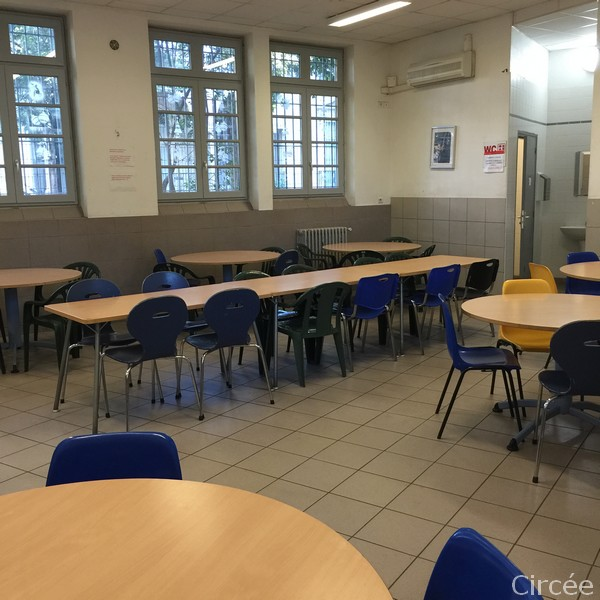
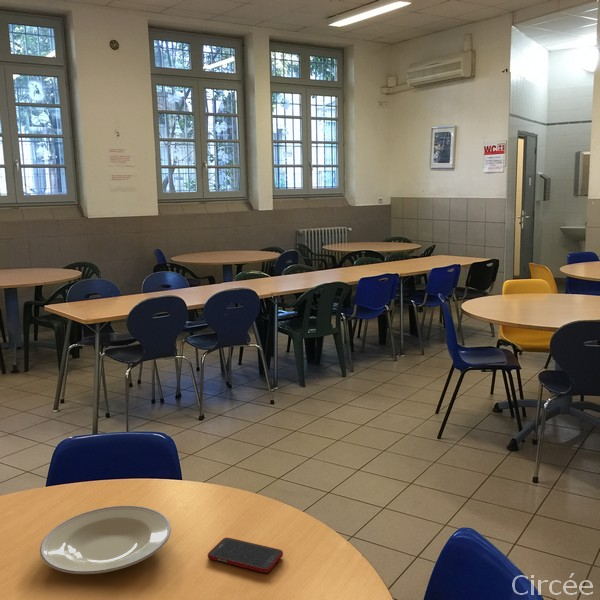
+ cell phone (245, 554)
+ plate (107, 542)
